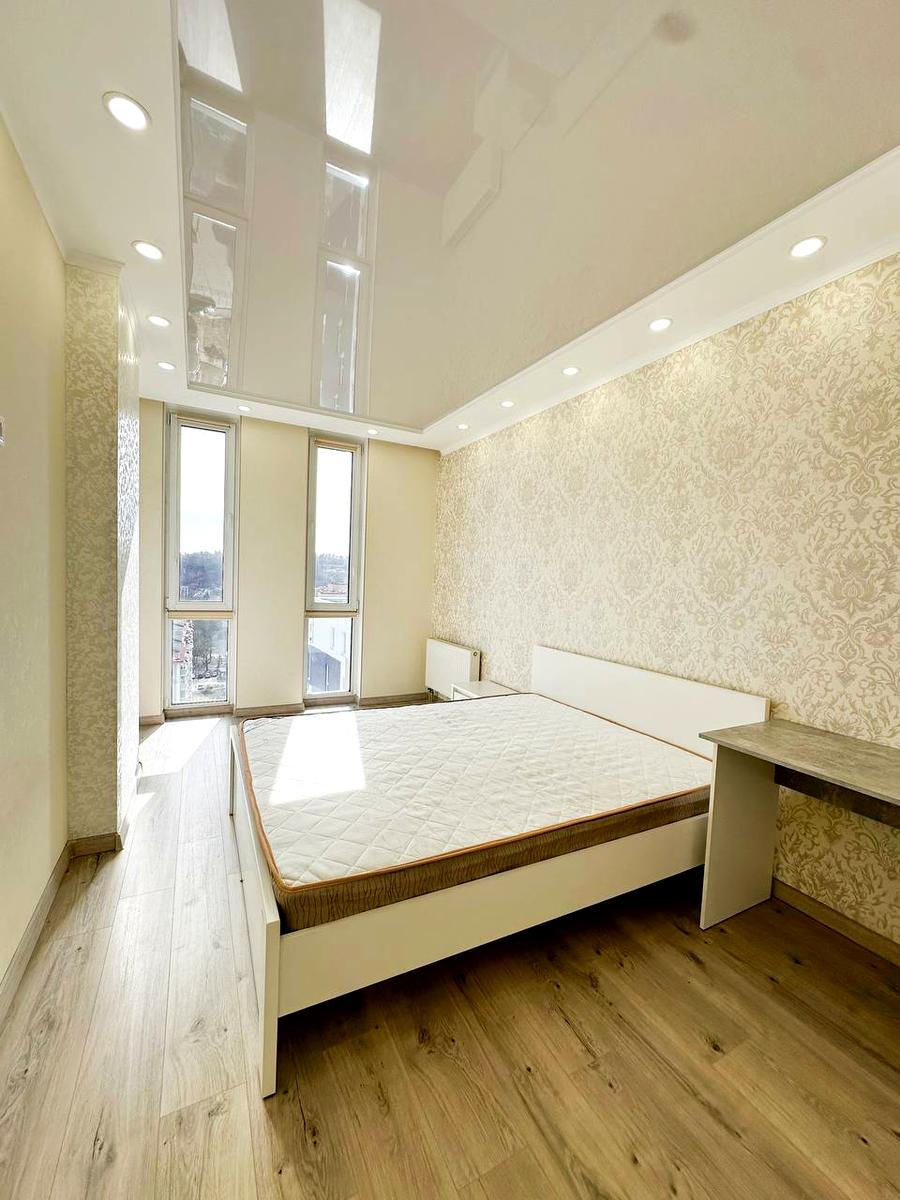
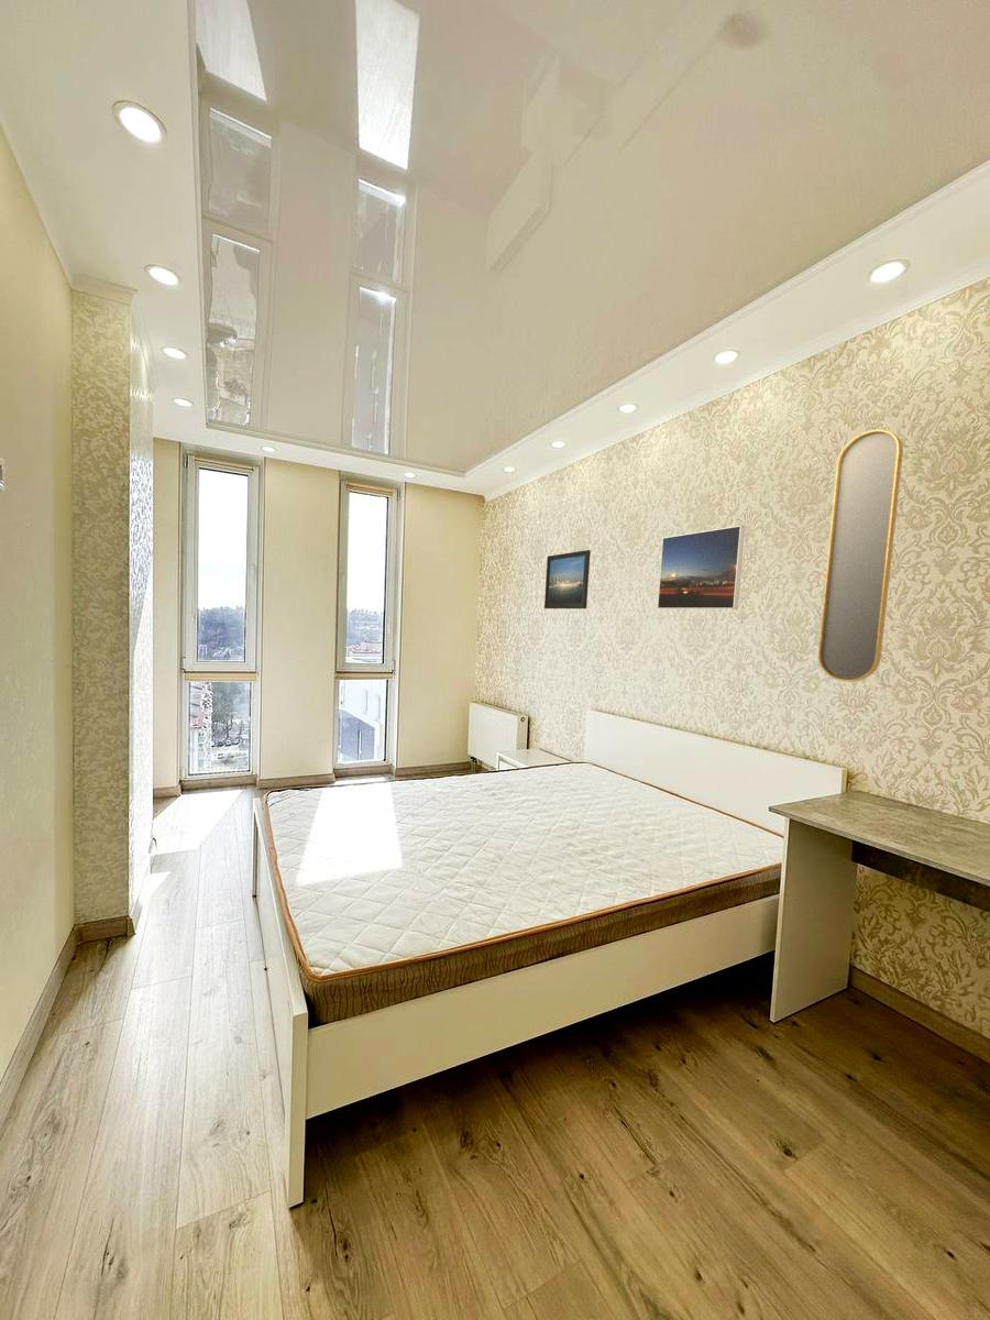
+ home mirror (858, 558)
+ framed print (565, 581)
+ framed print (697, 570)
